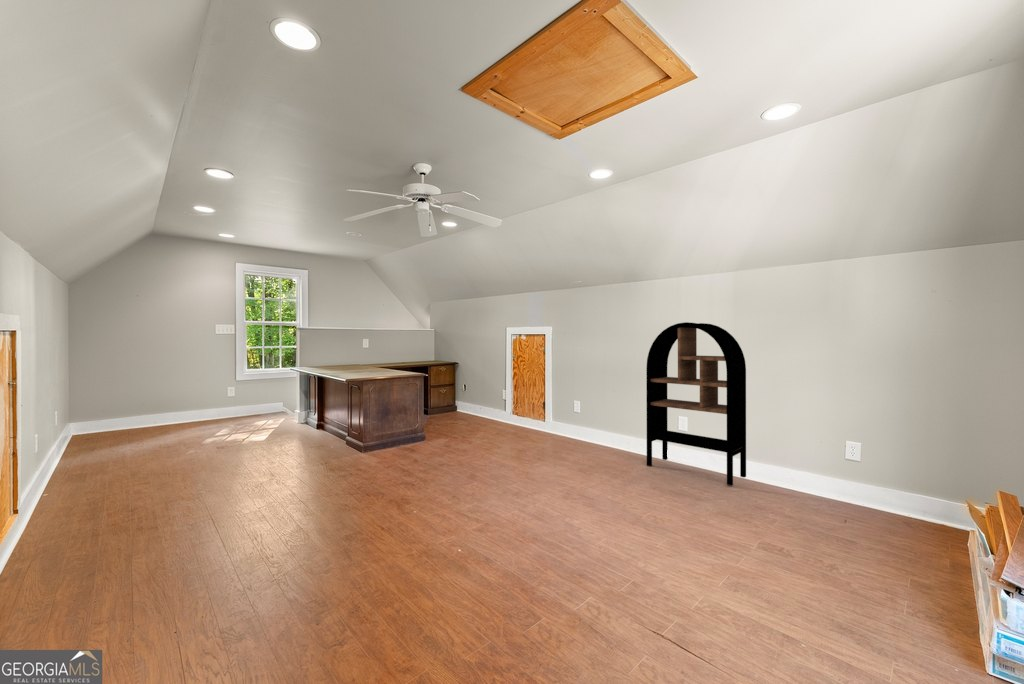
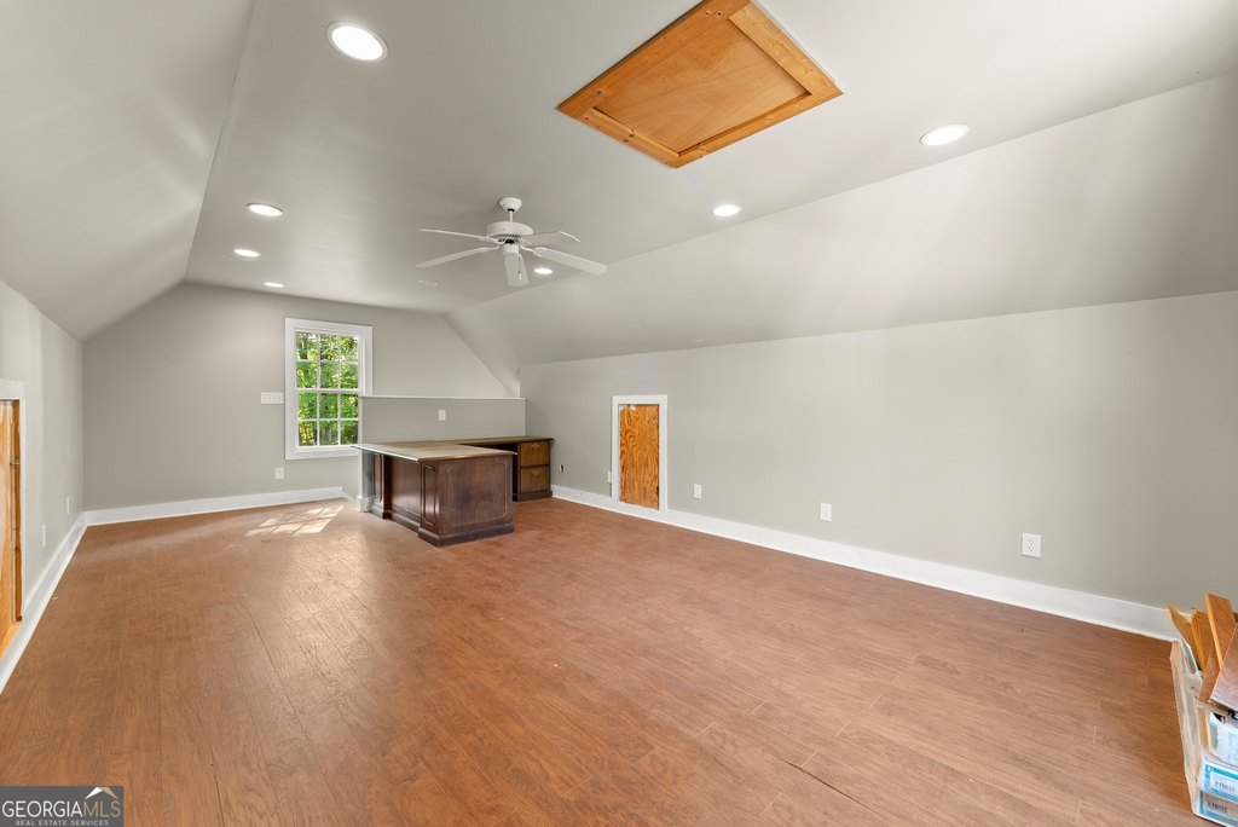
- bookshelf (691, 401)
